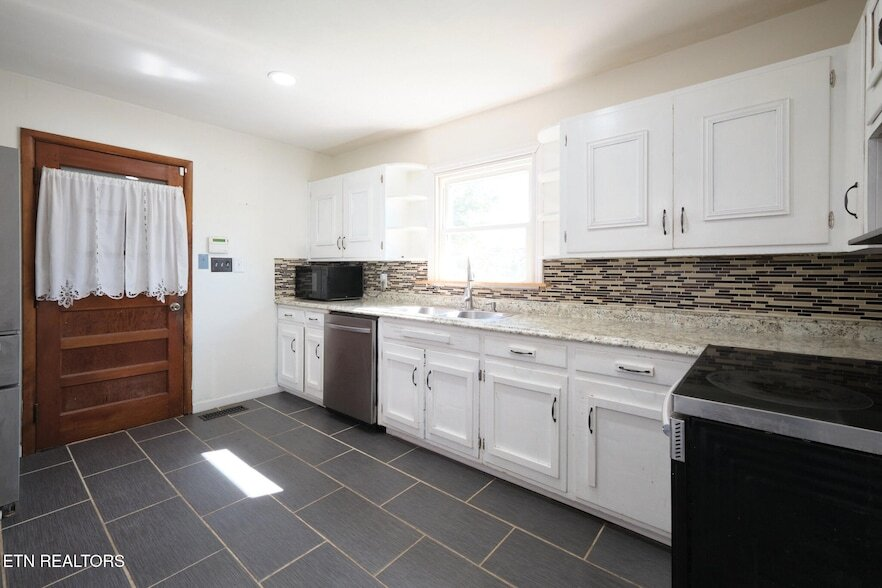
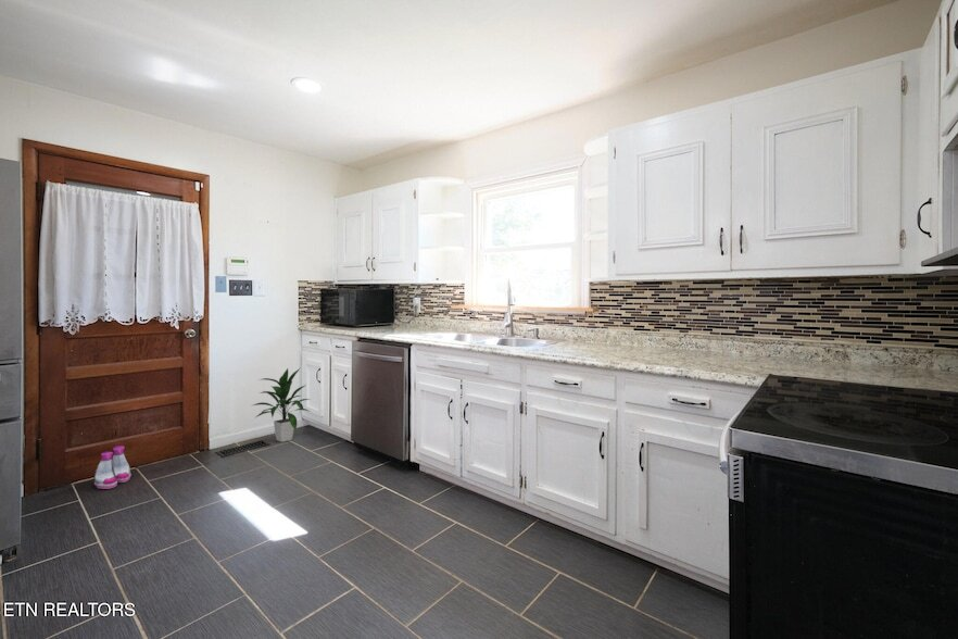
+ boots (113, 464)
+ indoor plant (283, 404)
